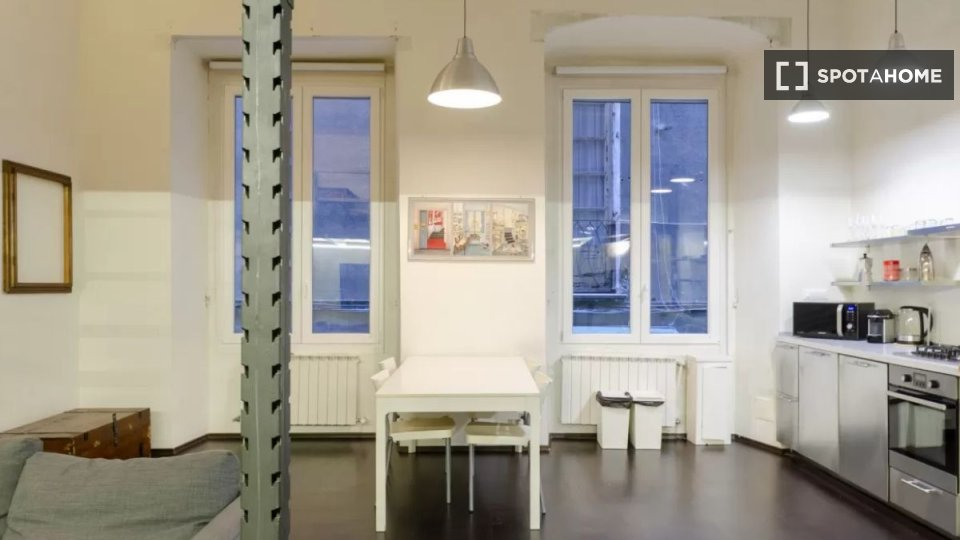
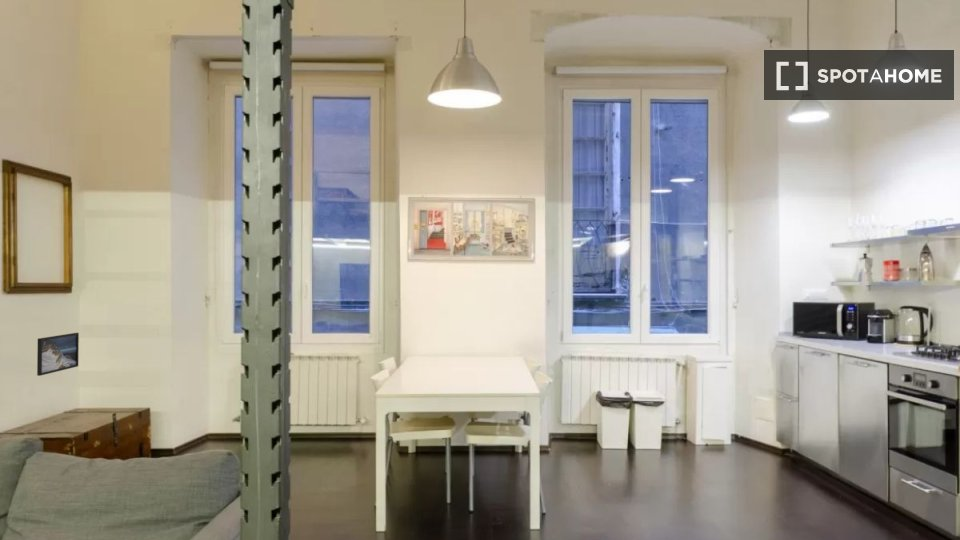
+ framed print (58, 353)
